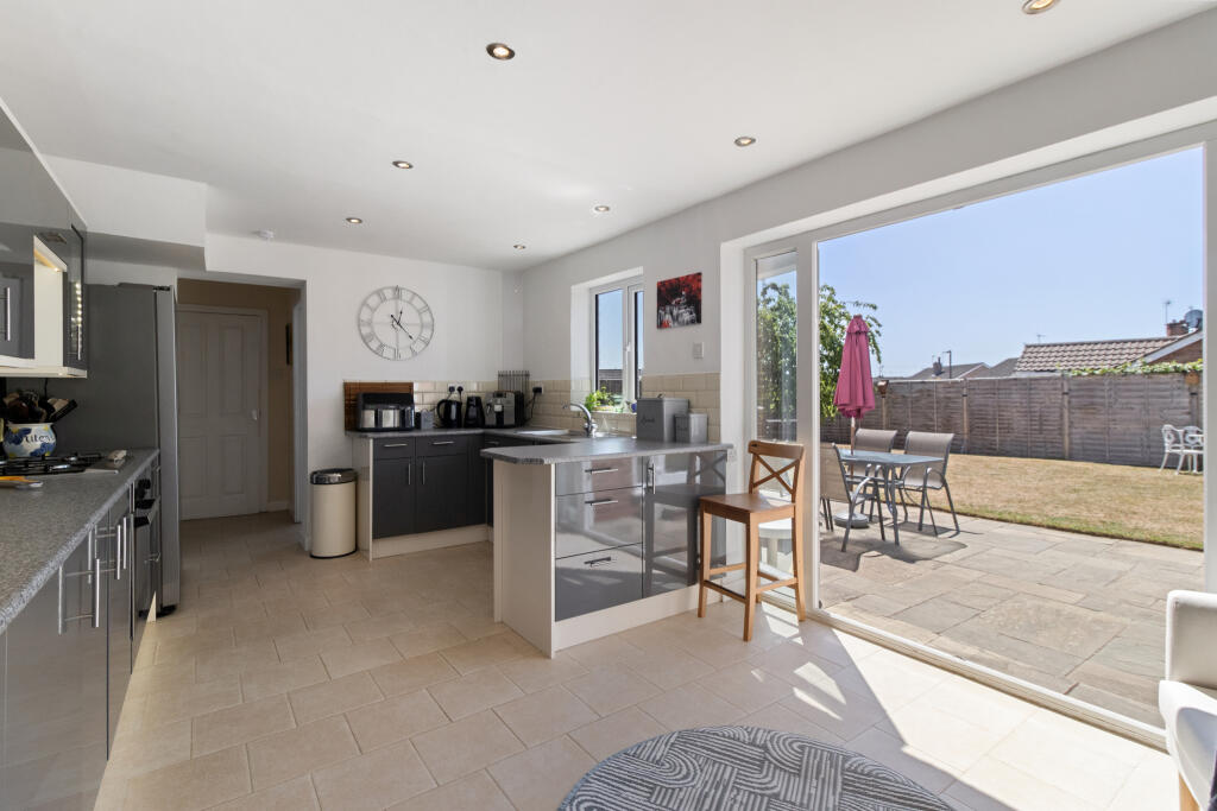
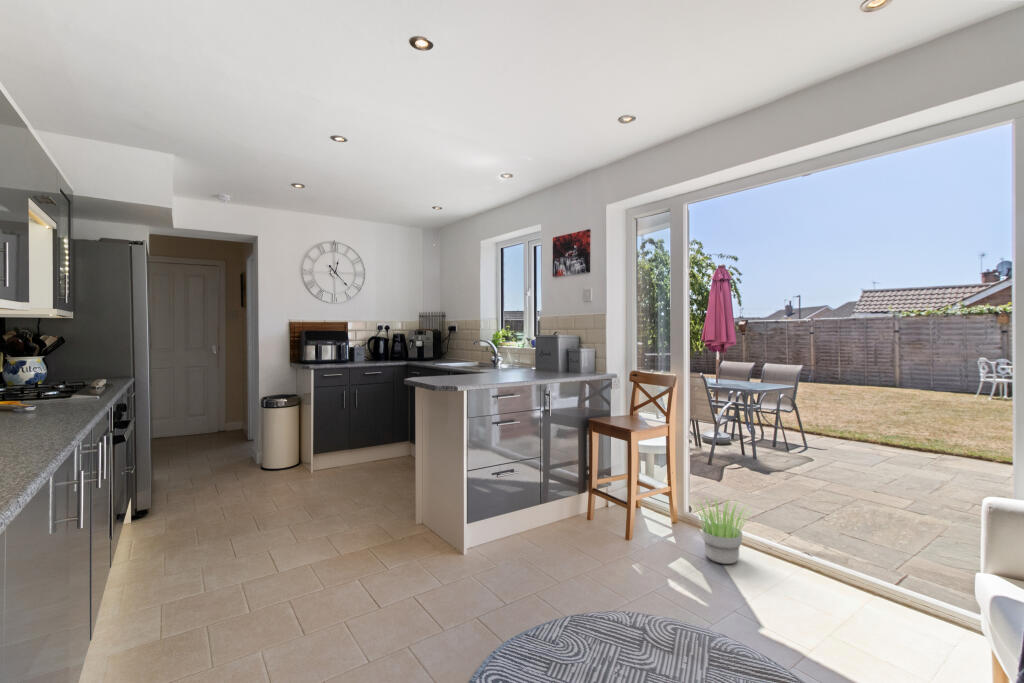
+ potted plant (720, 531)
